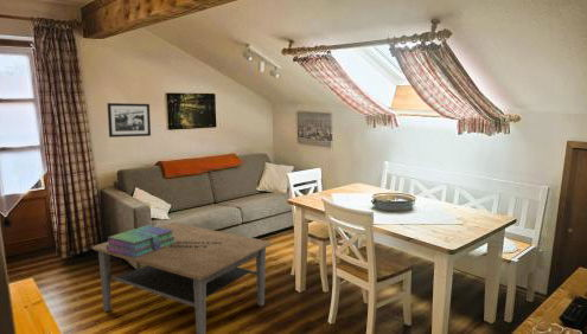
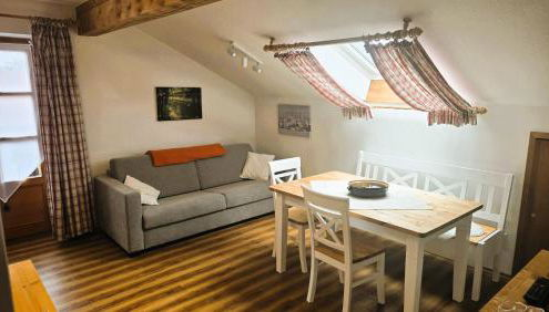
- picture frame (129, 120)
- coffee table (184, 275)
- stack of books (141, 239)
